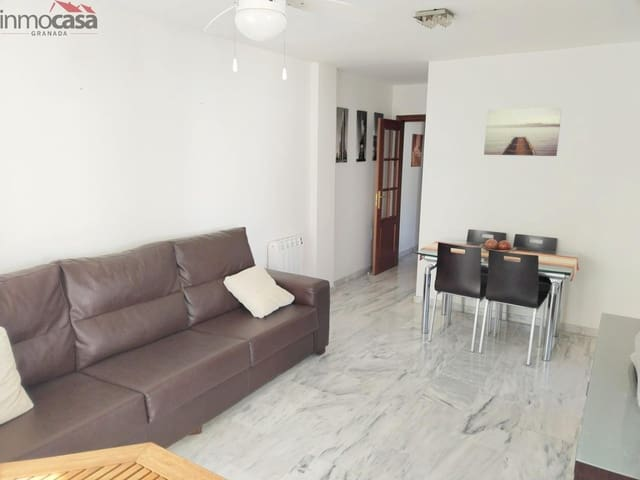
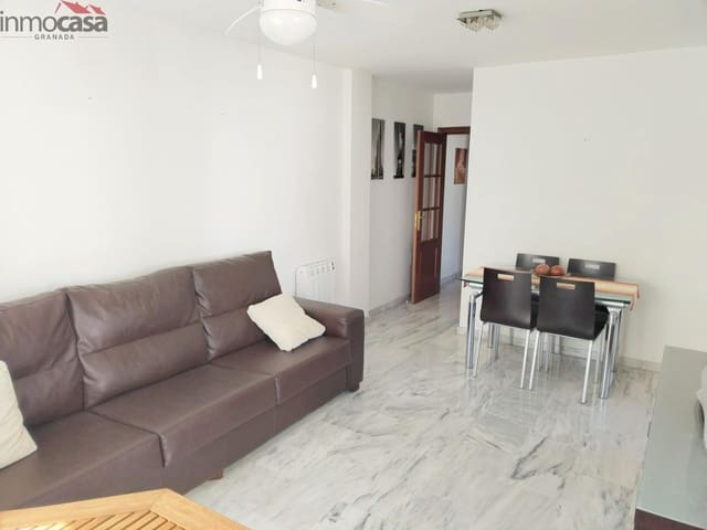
- wall art (521, 132)
